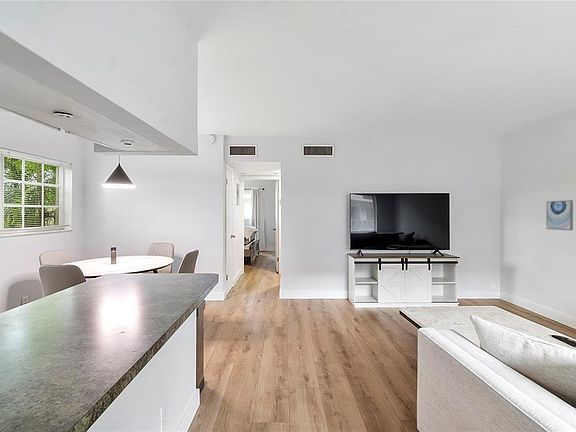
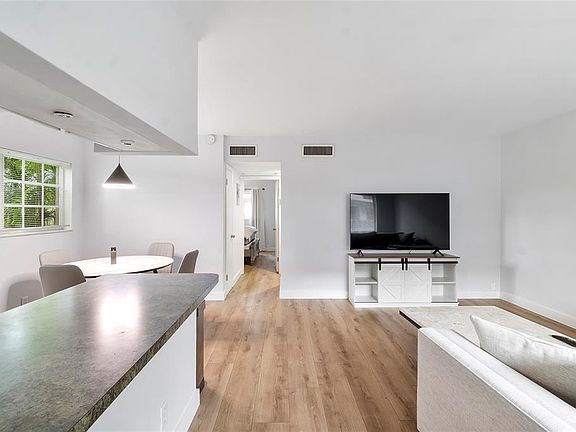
- wall art (559, 215)
